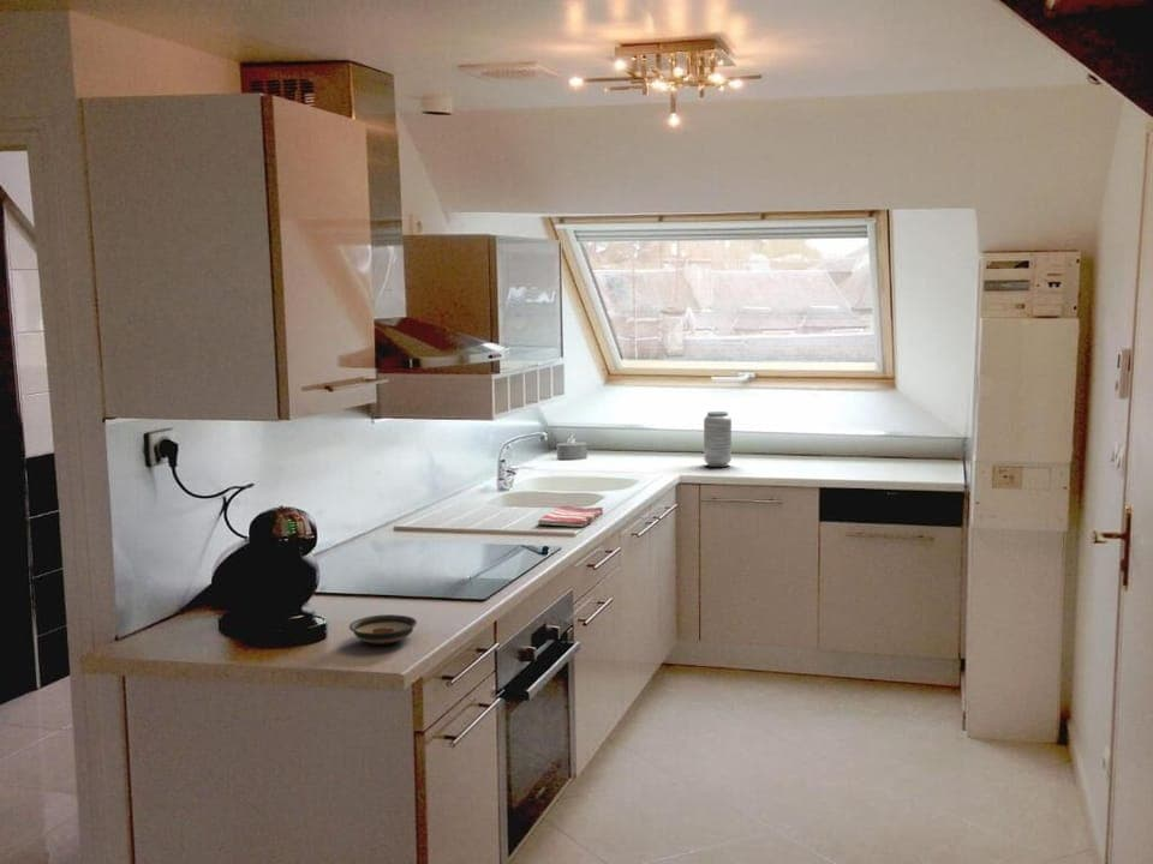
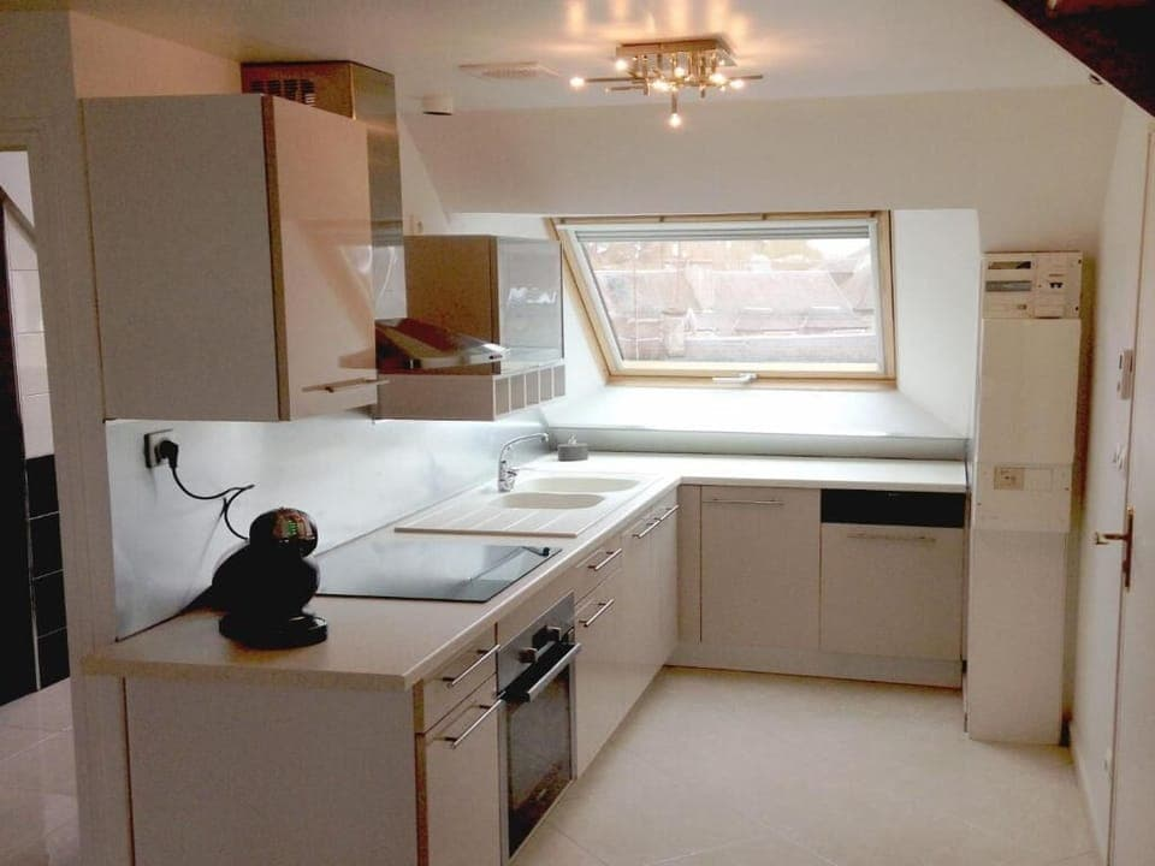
- dish towel (570, 515)
- vase (717, 438)
- saucer (383, 631)
